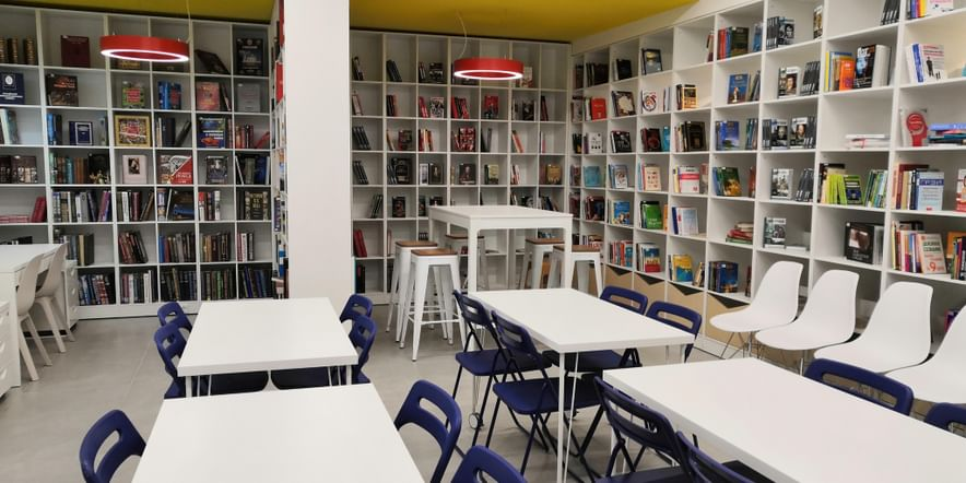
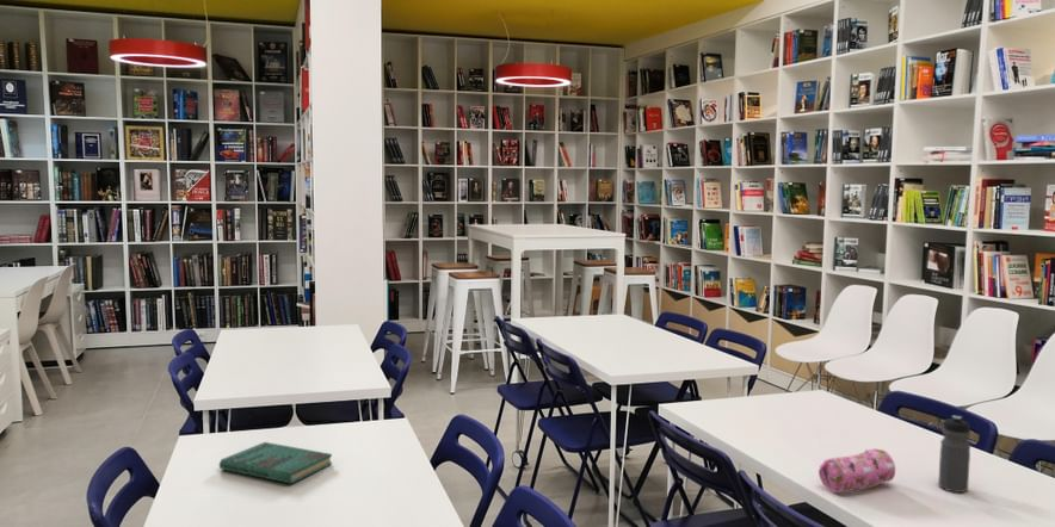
+ water bottle (955, 452)
+ book (276, 461)
+ pencil case (857, 470)
